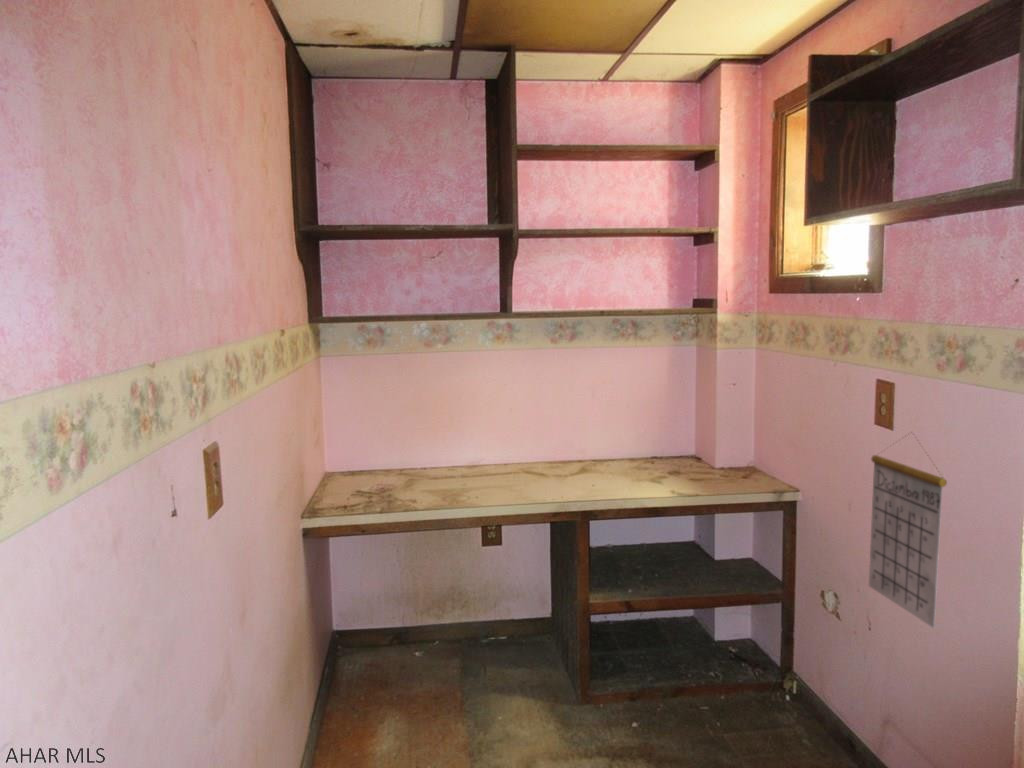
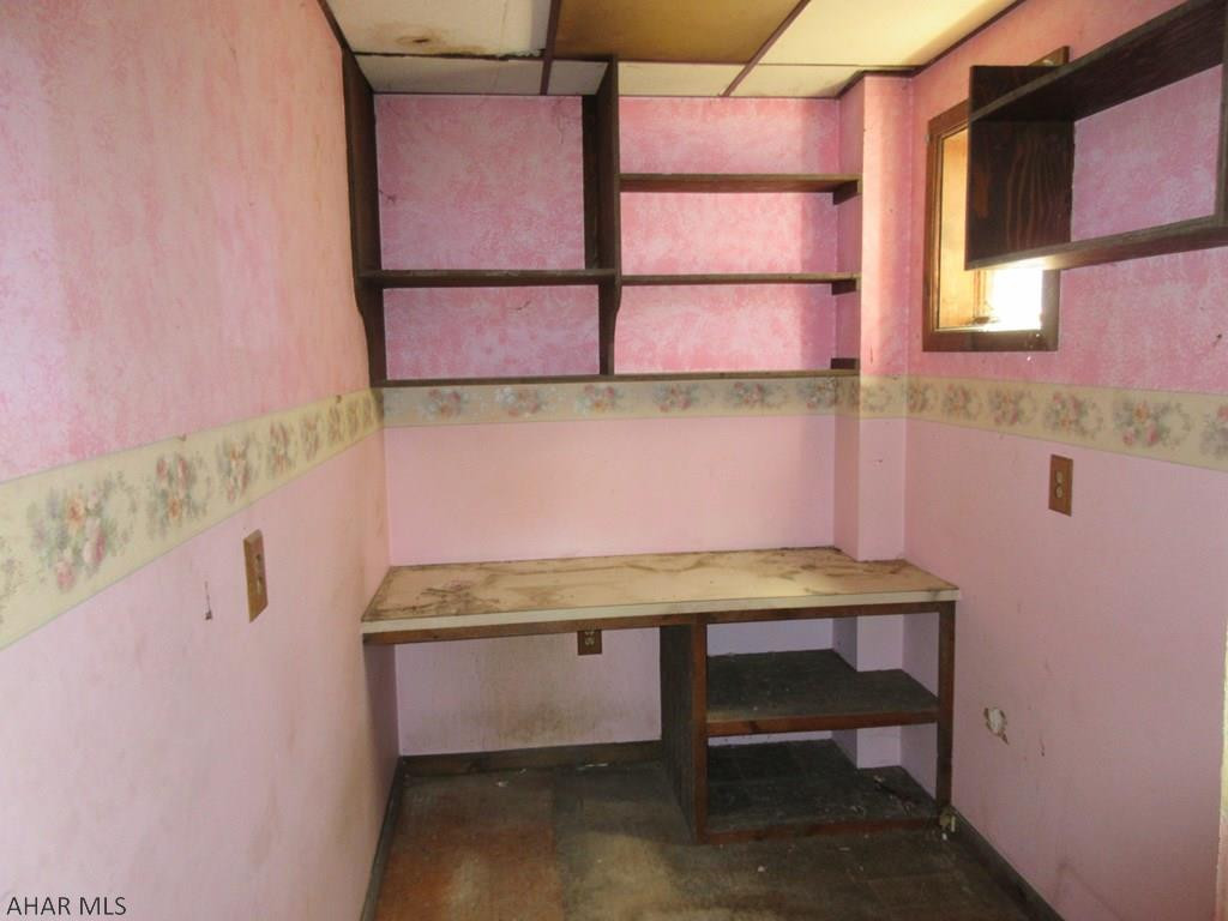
- calendar (904, 520)
